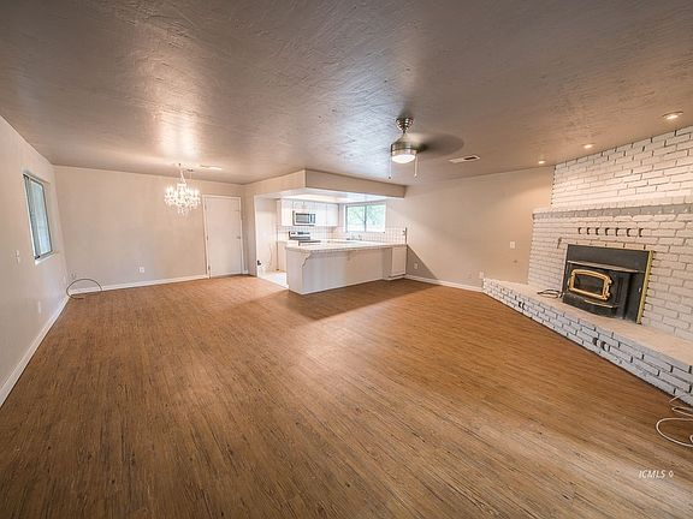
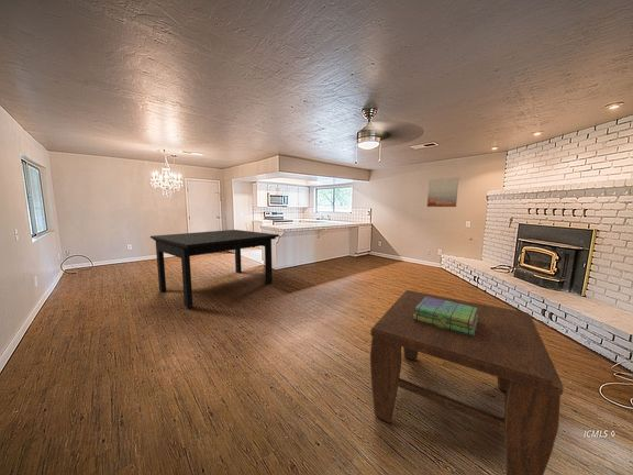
+ wall art (442, 192)
+ dining table (215, 252)
+ stack of books (445, 313)
+ coffee table (452, 362)
